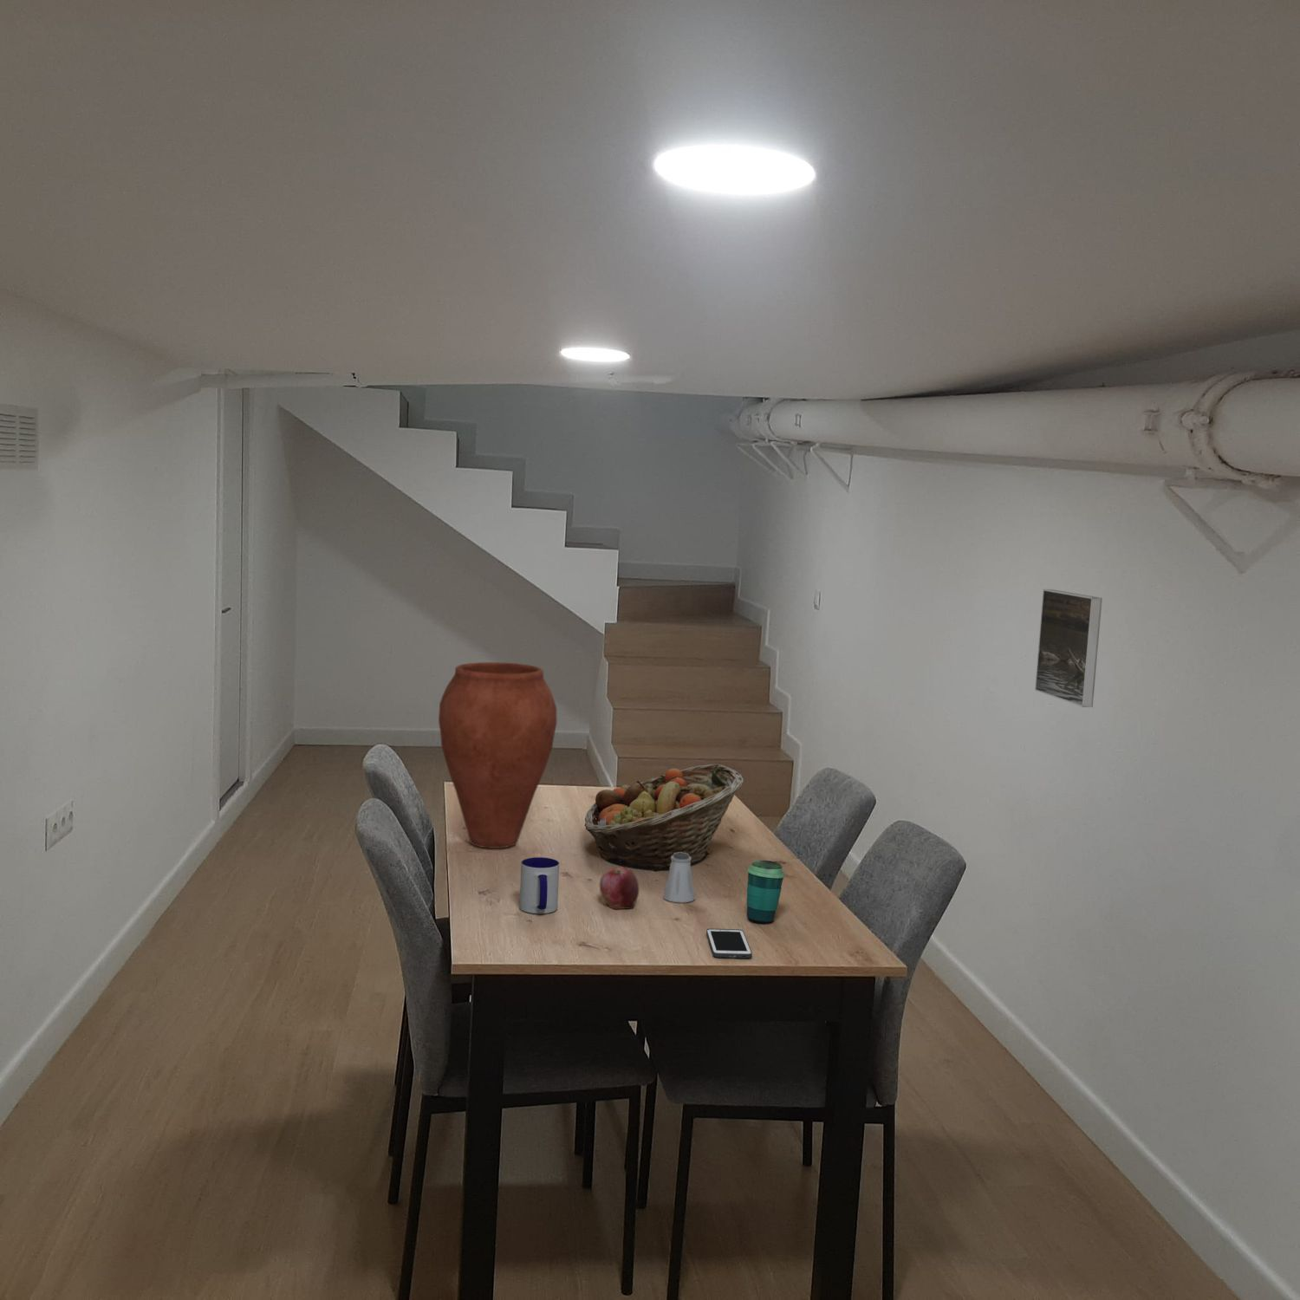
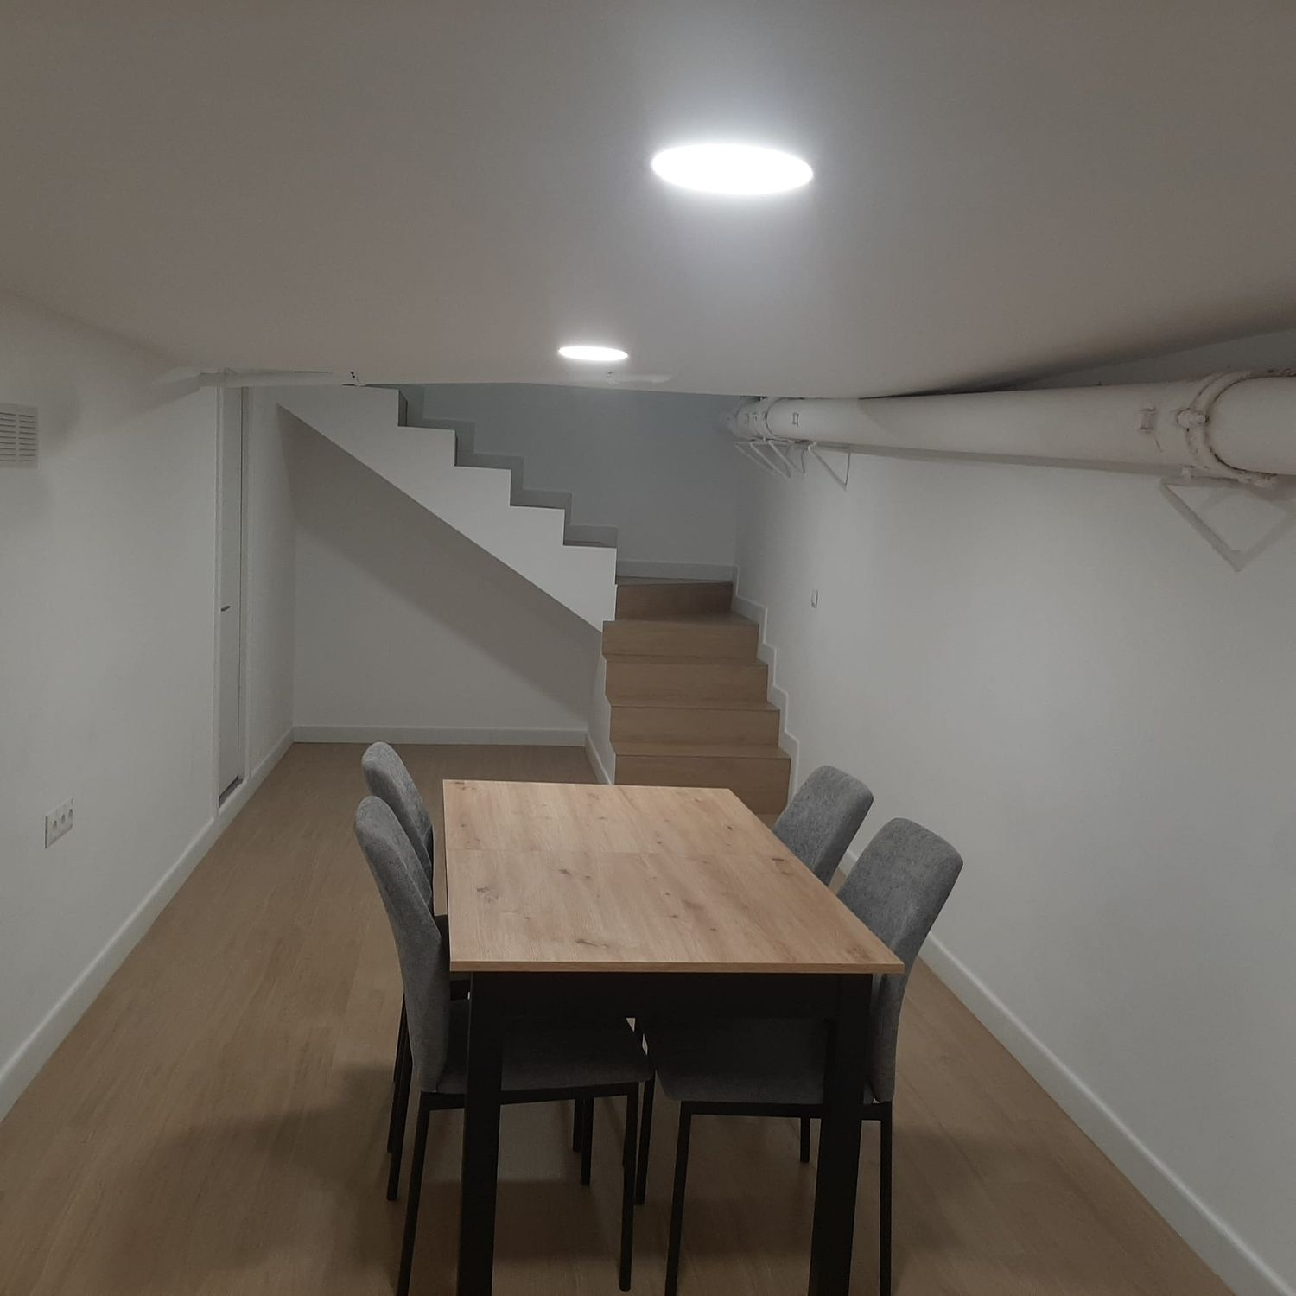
- cup (764, 890)
- apple (619, 887)
- vase (495, 756)
- saltshaker (680, 875)
- cell phone (729, 943)
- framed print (1067, 645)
- mug (540, 887)
- fruit basket (662, 811)
